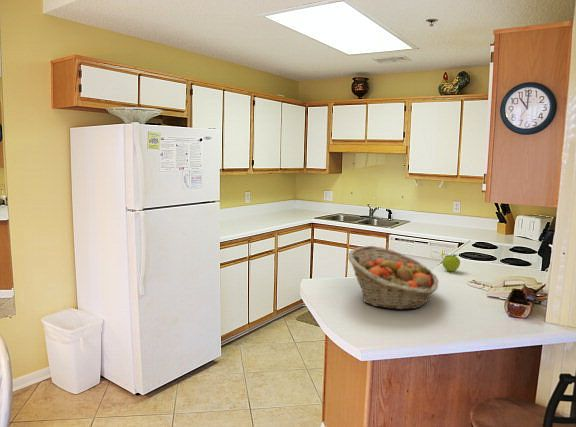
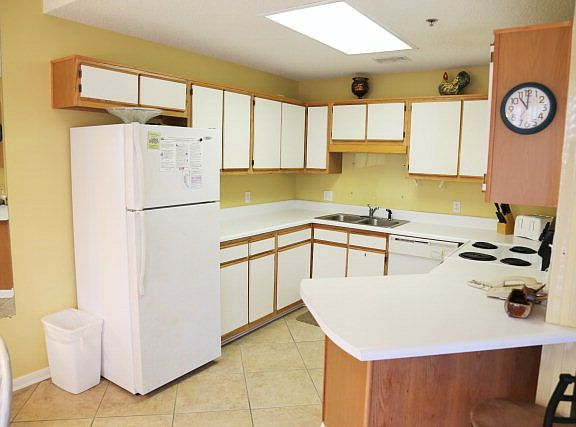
- fruit (451, 262)
- fruit basket (392, 275)
